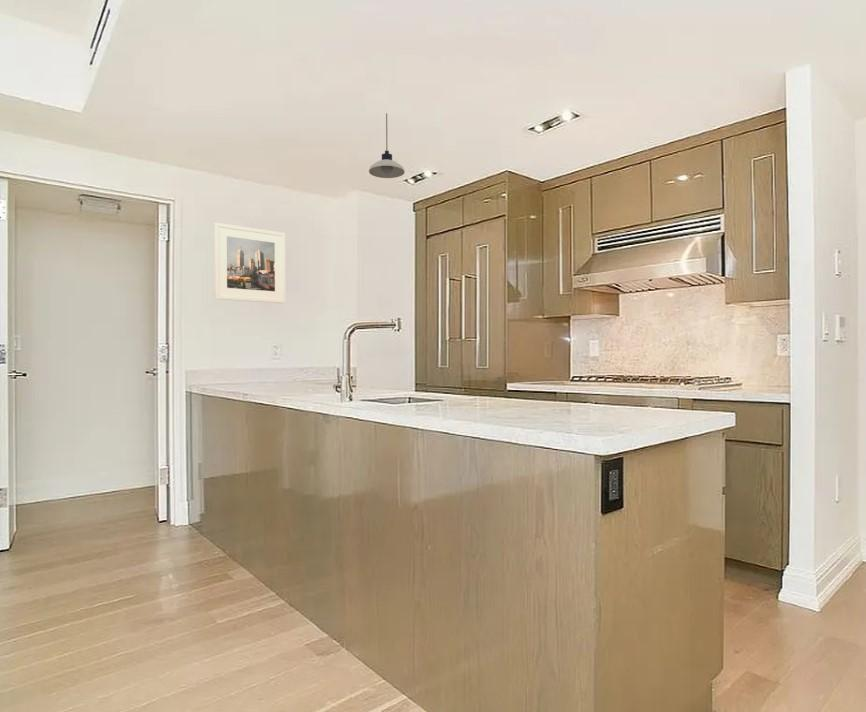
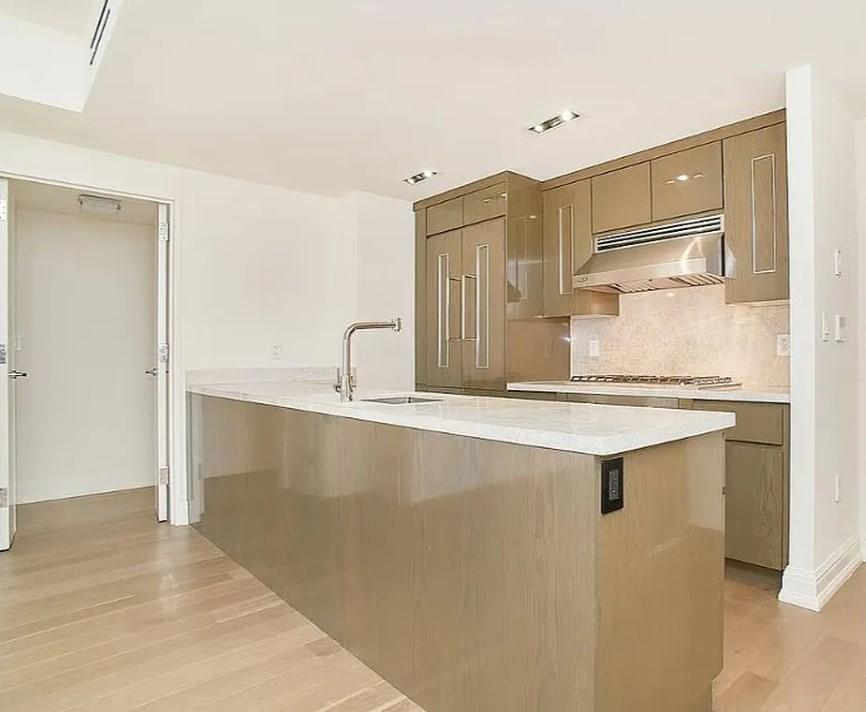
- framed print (251, 264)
- pendant light (386, 143)
